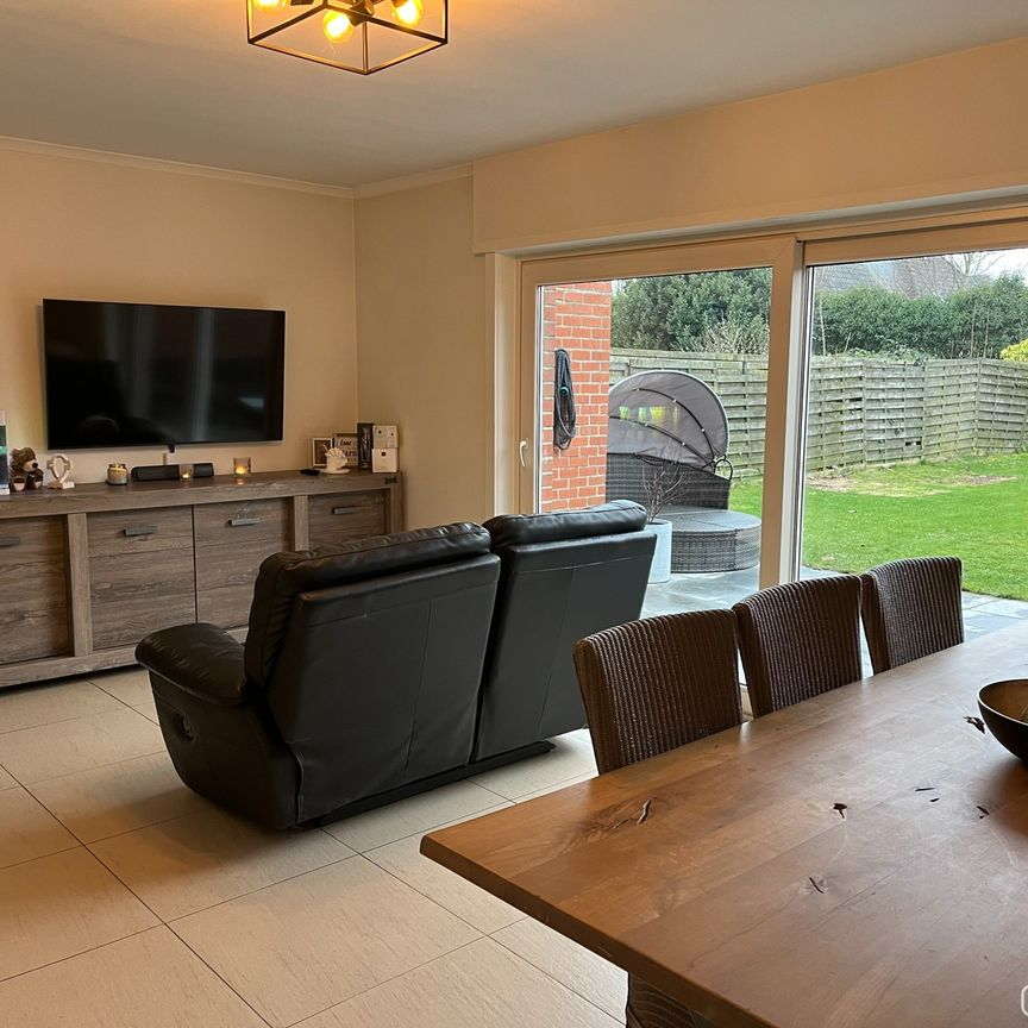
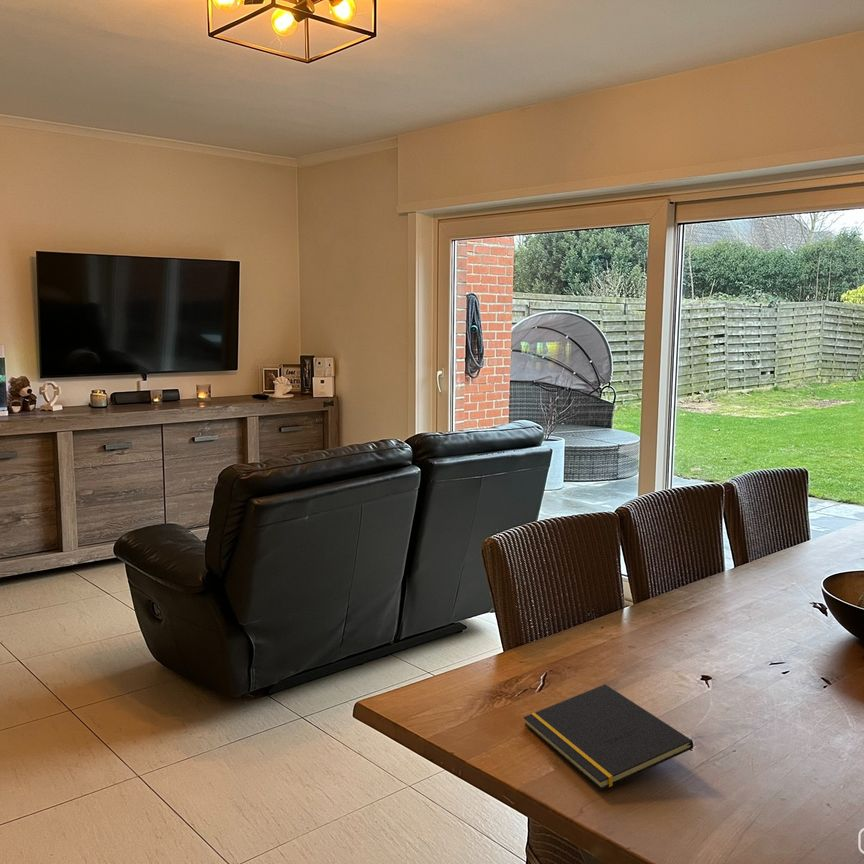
+ notepad (603, 731)
